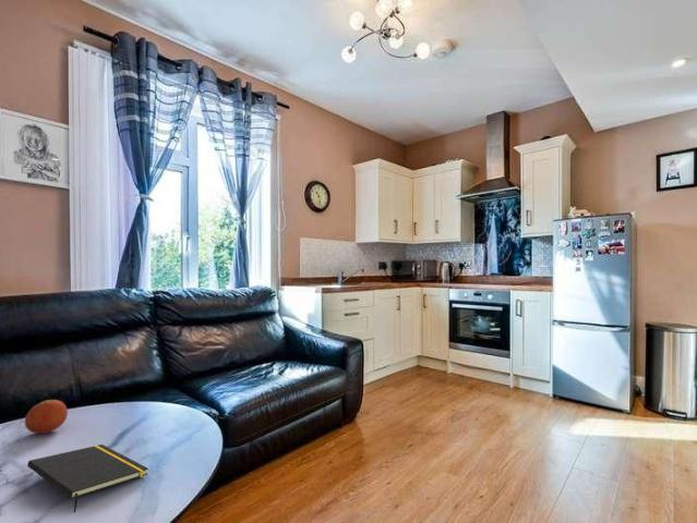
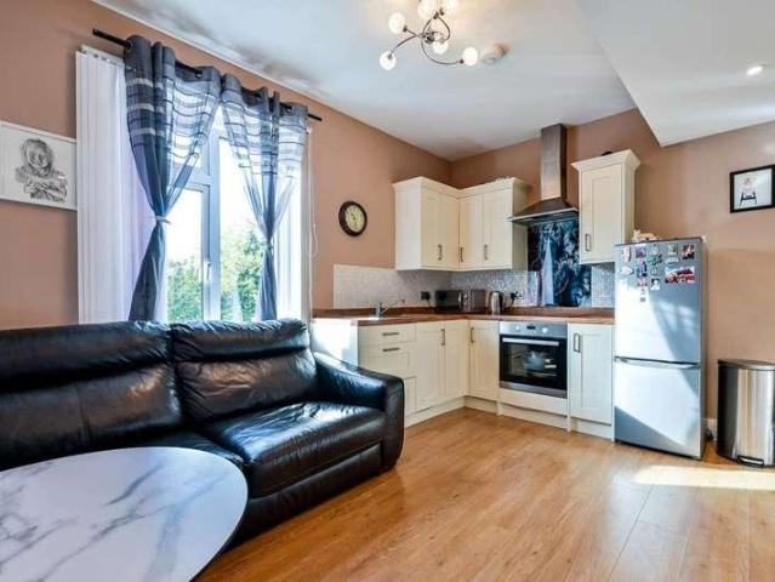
- fruit (47, 415)
- notepad (88, 467)
